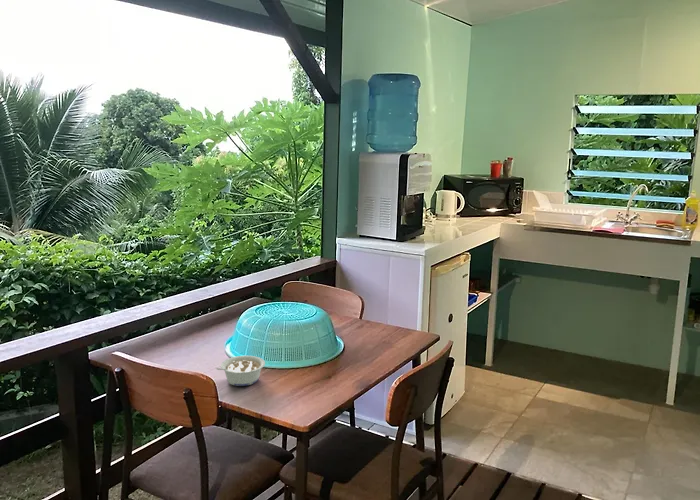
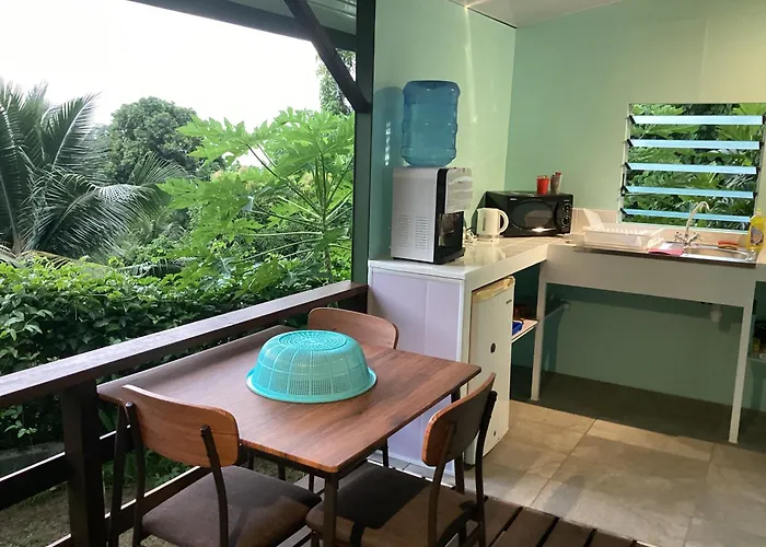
- legume (242, 370)
